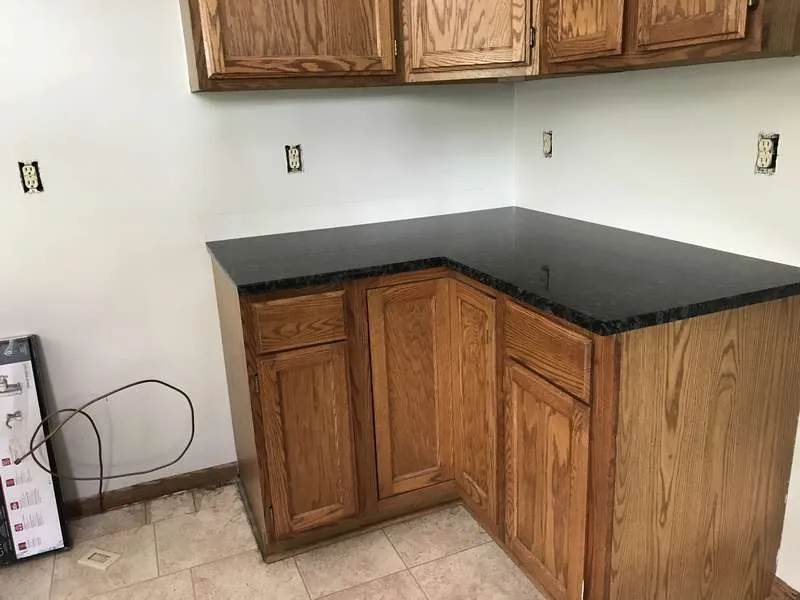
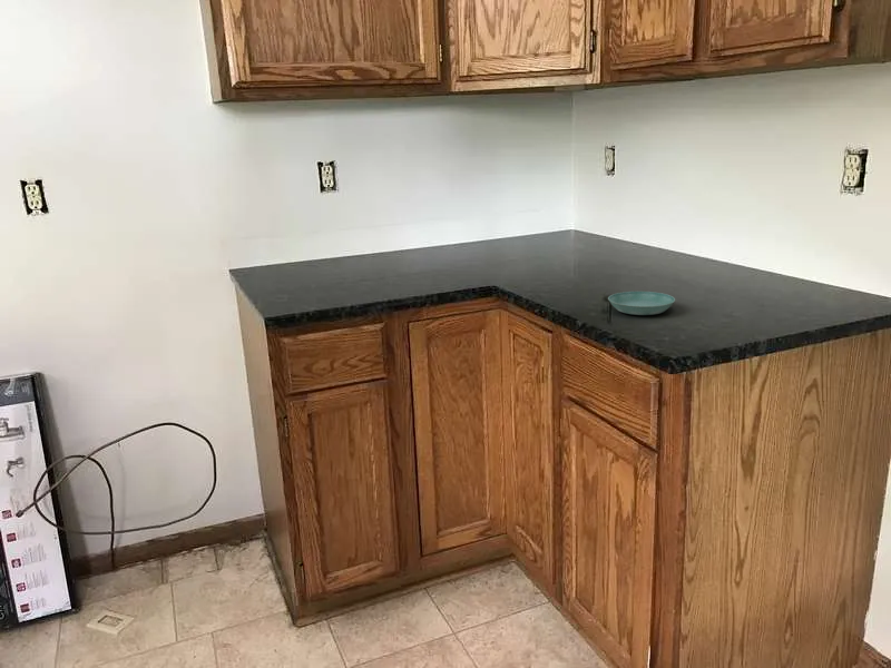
+ saucer (640, 303)
